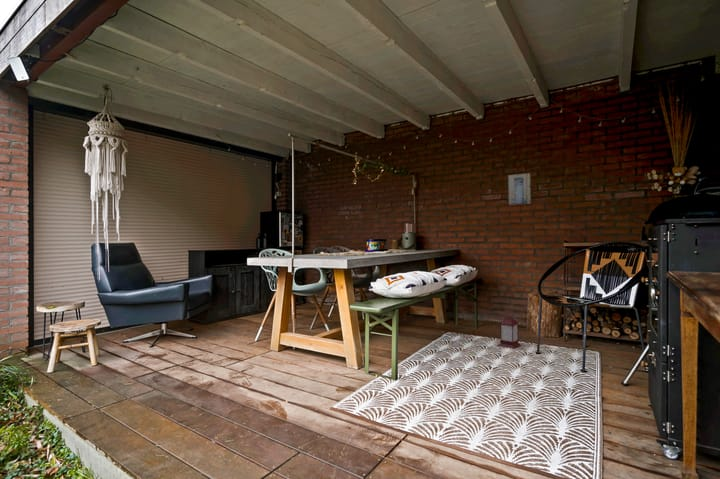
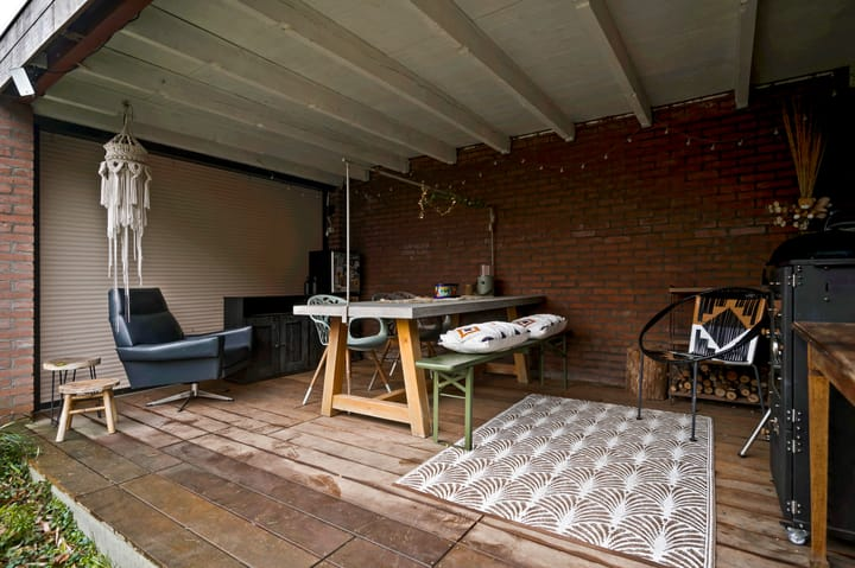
- wall art (519, 189)
- lantern (509, 328)
